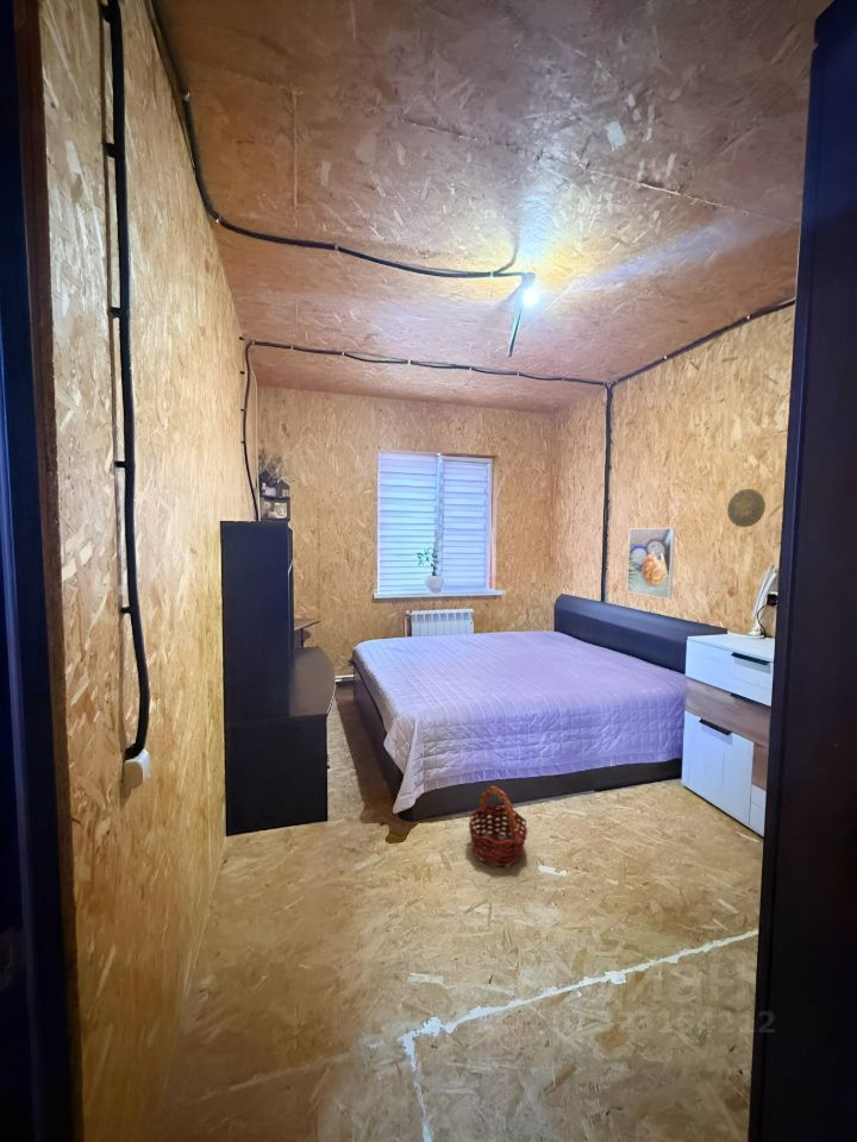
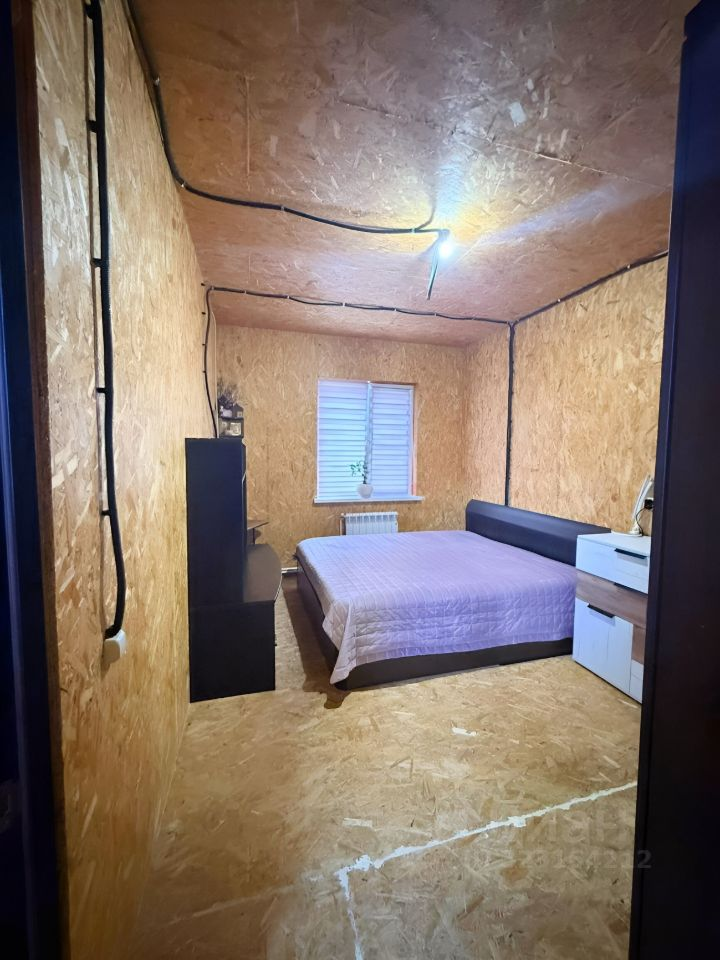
- basket (498, 820)
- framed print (649, 561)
- decorative plate (744, 508)
